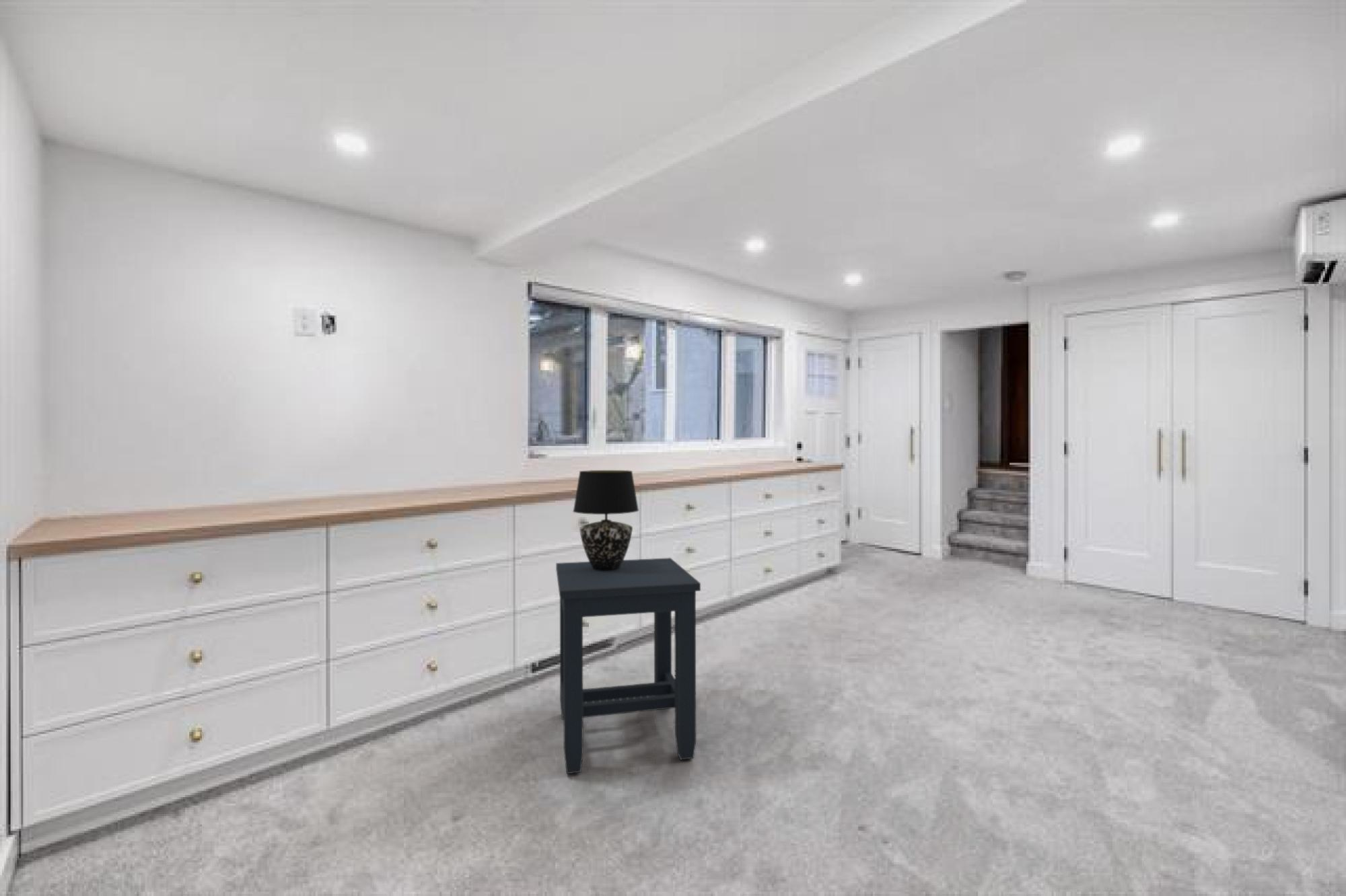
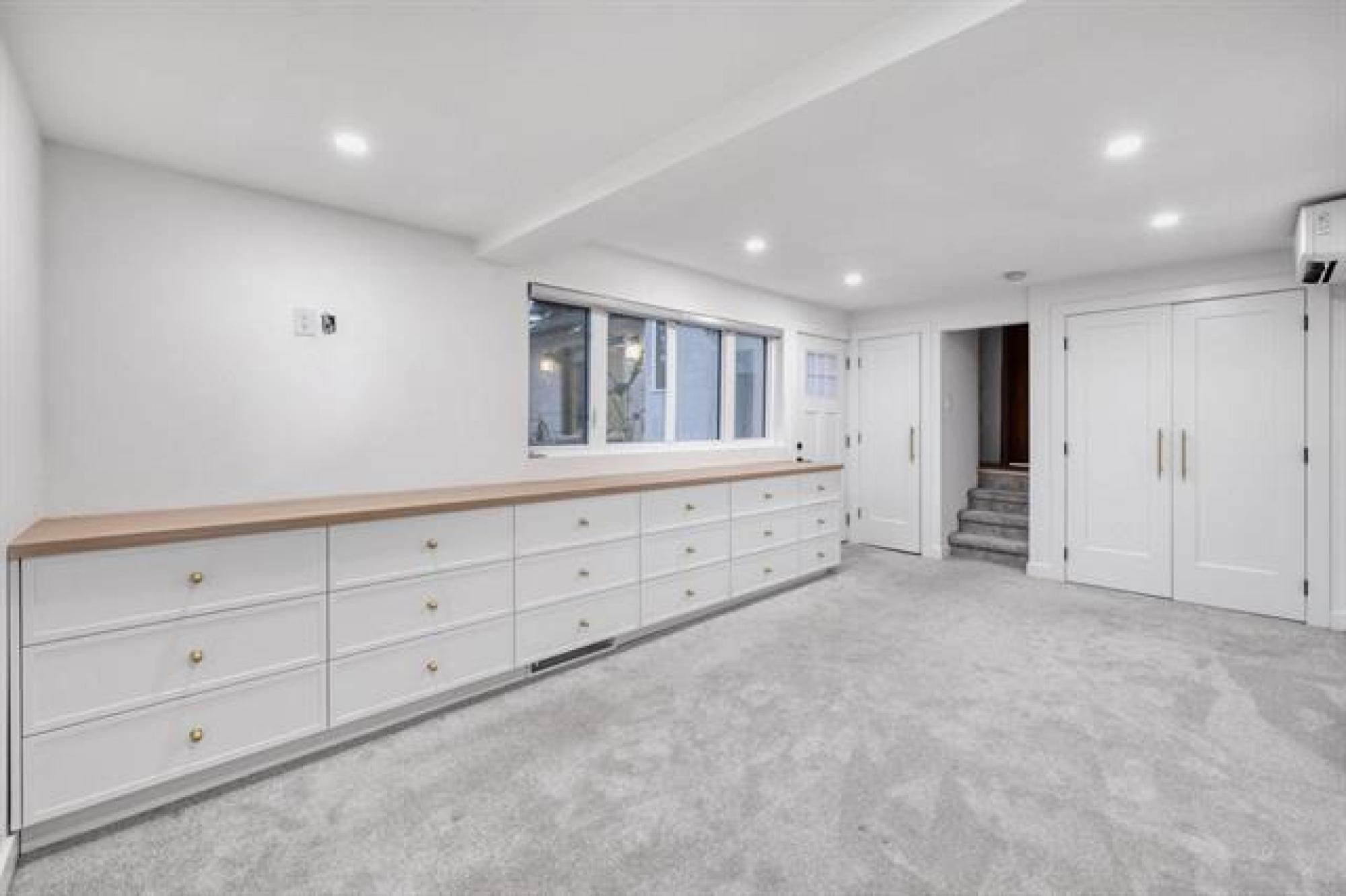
- table lamp (606, 519)
- side table (627, 685)
